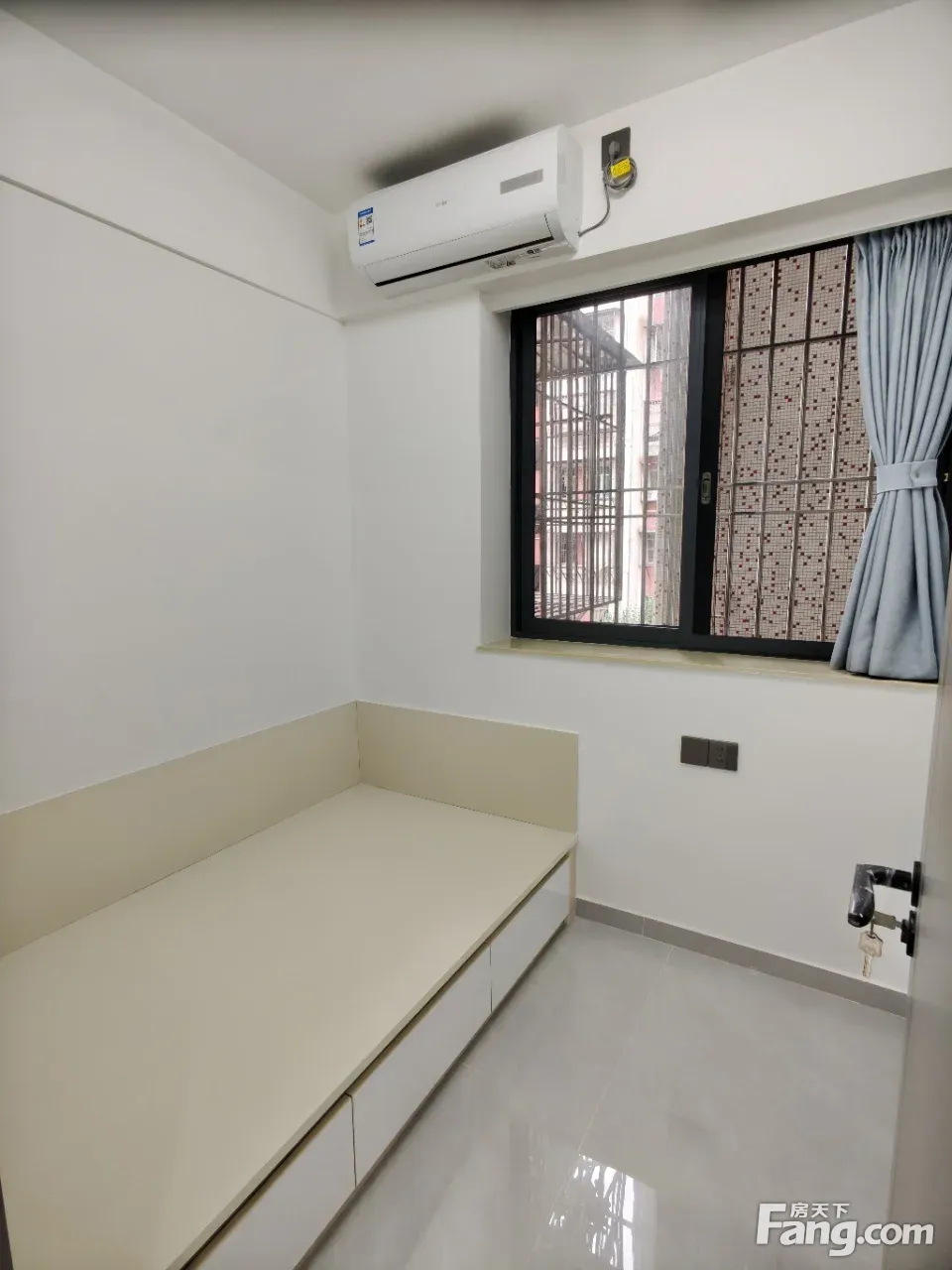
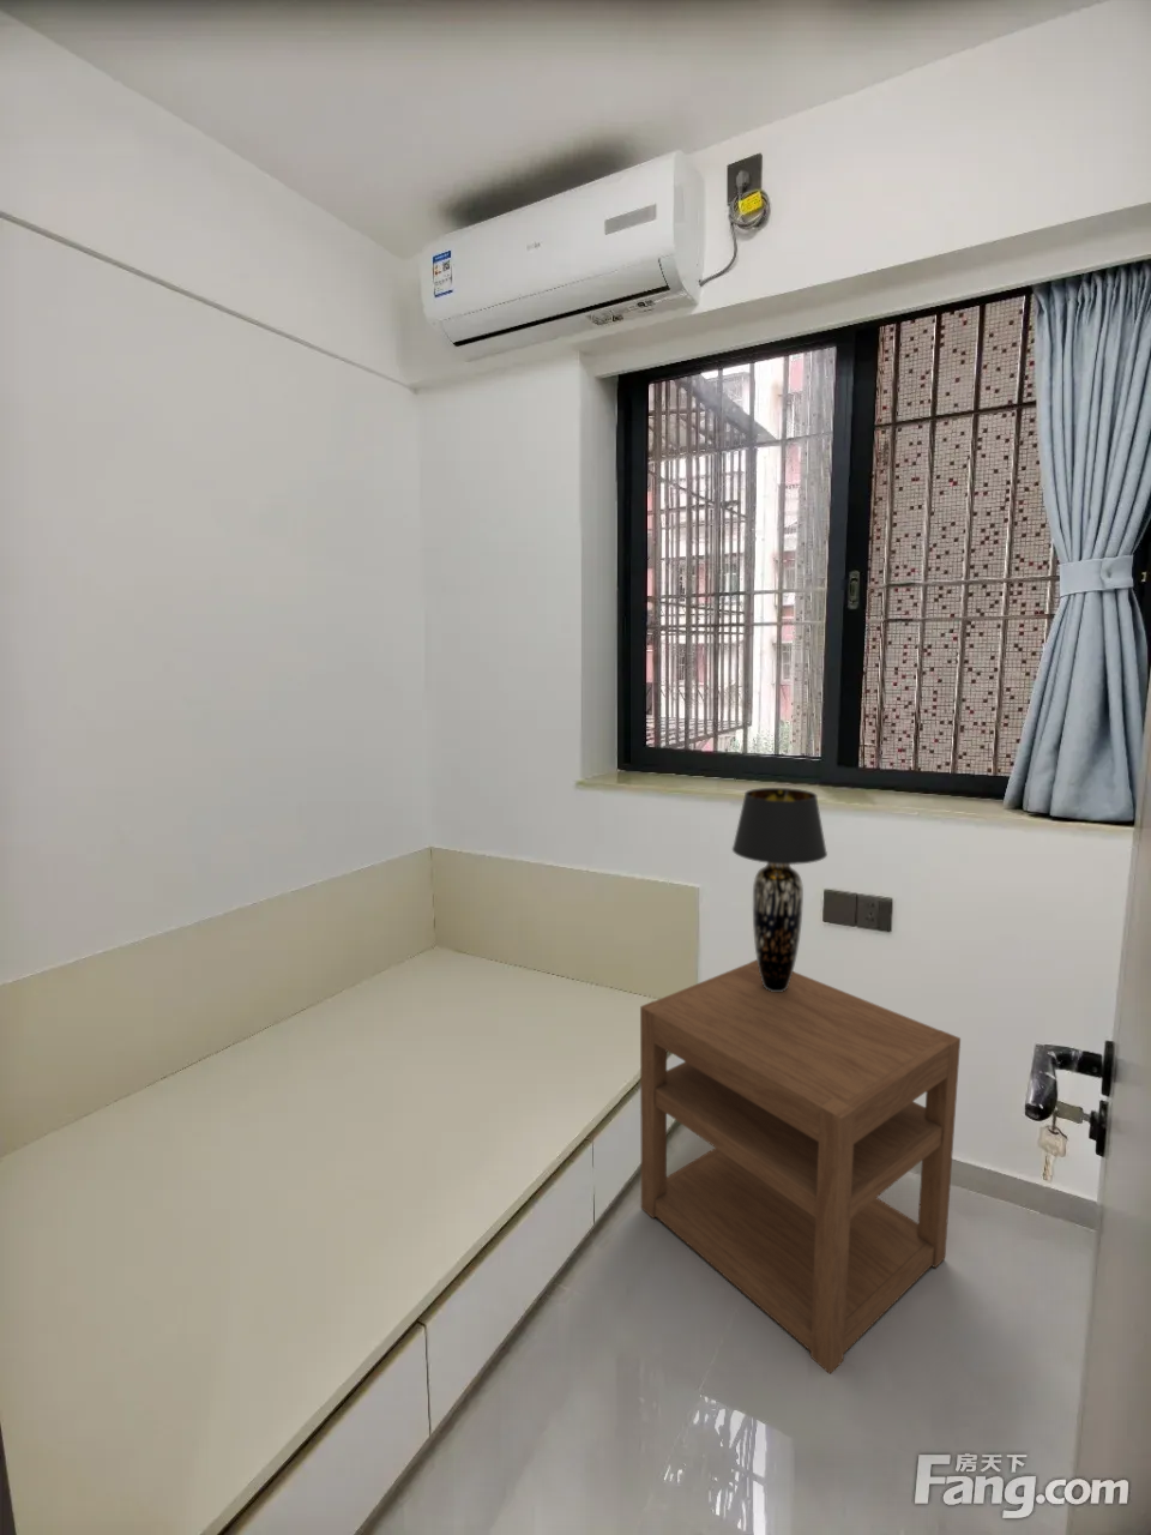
+ nightstand (789, 1129)
+ table lamp (777, 891)
